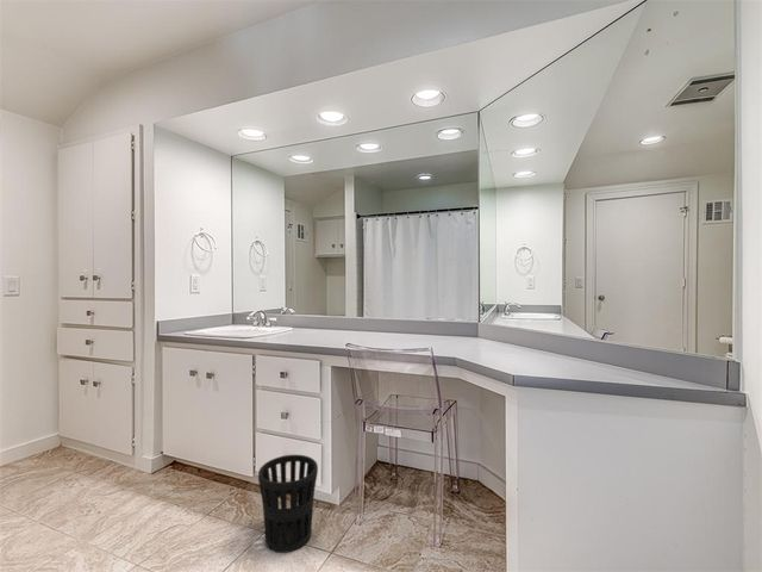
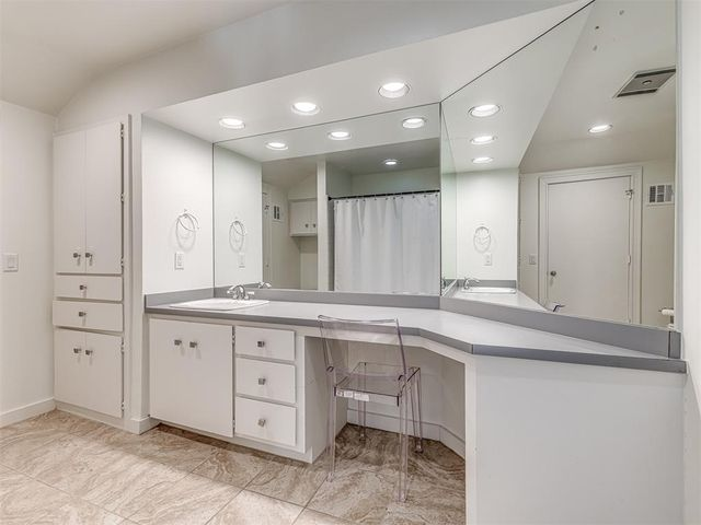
- wastebasket (286, 502)
